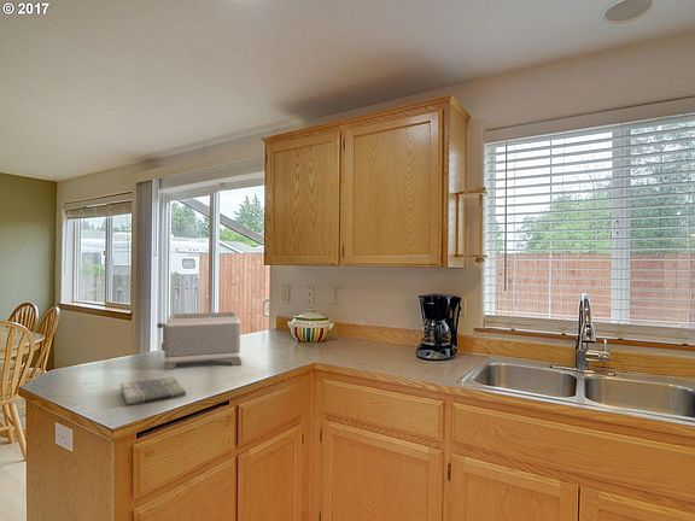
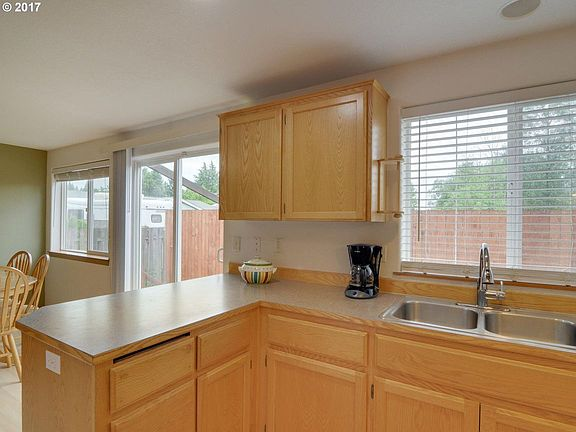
- toaster (199, 338)
- dish towel (152, 387)
